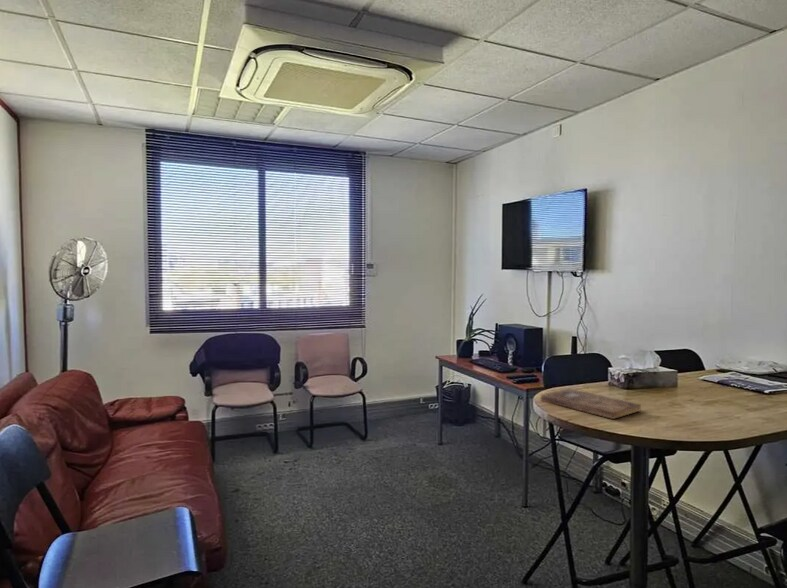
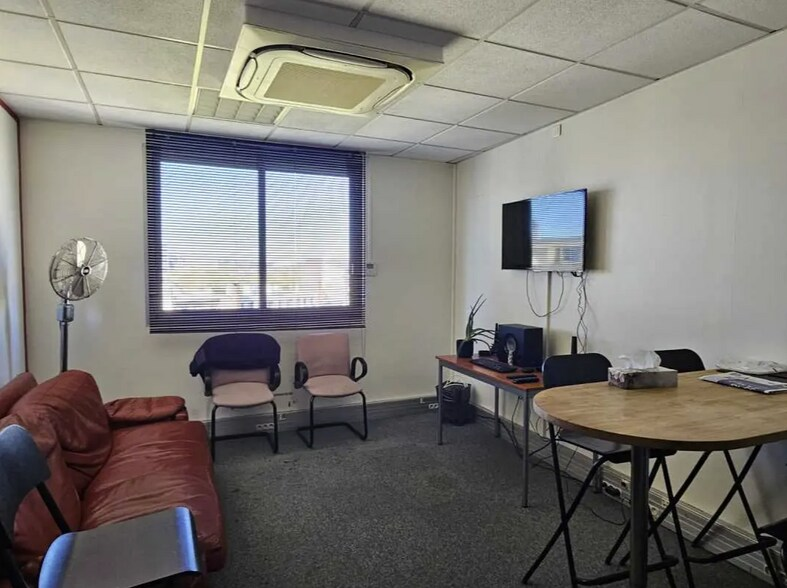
- bible (590, 402)
